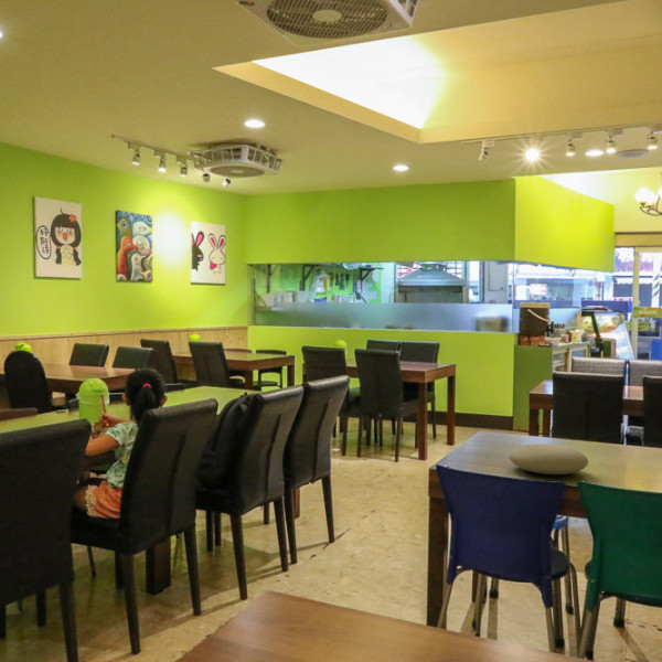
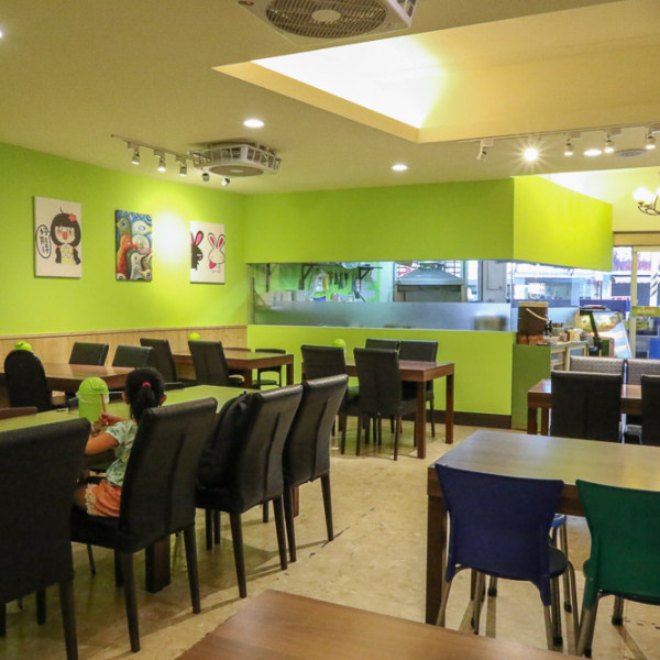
- plate (547, 458)
